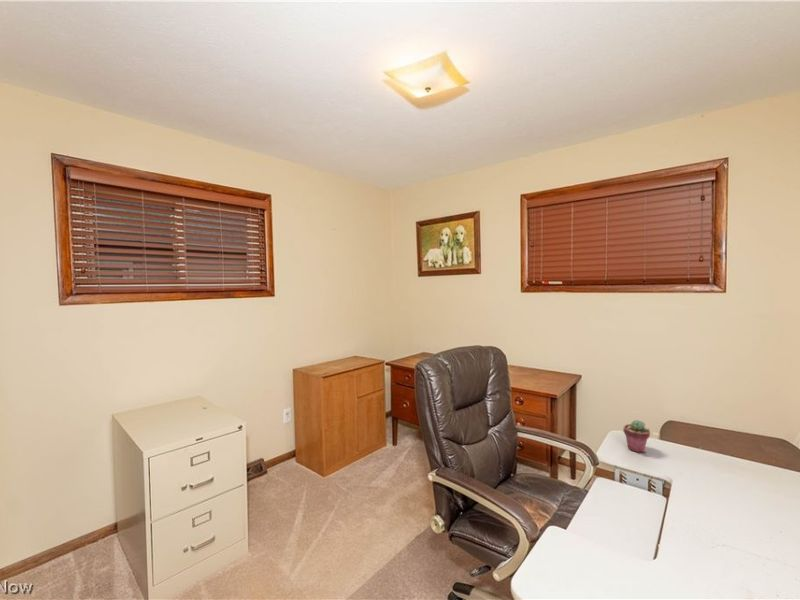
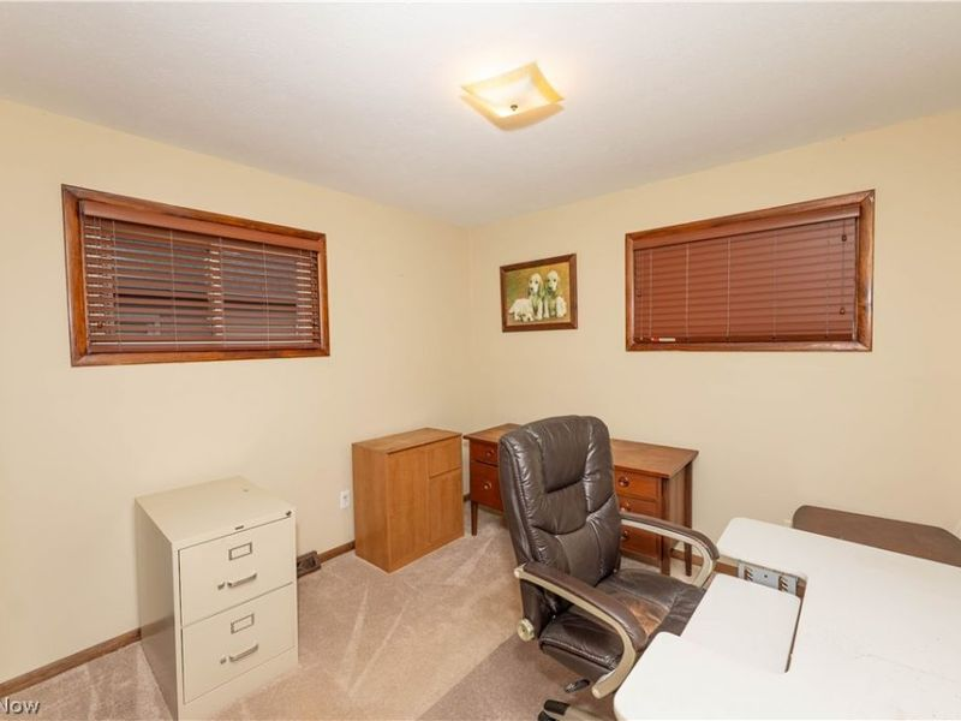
- potted succulent (636, 434)
